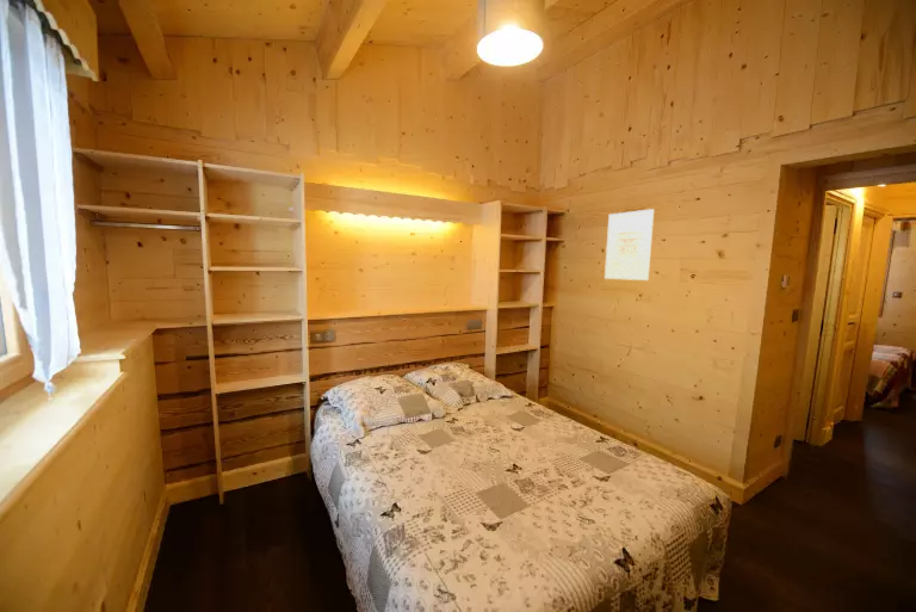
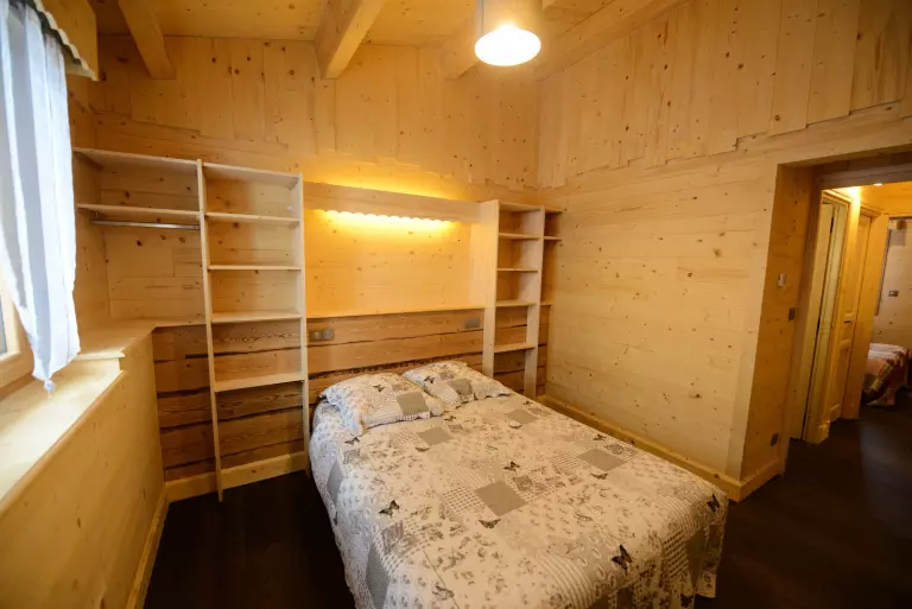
- wall art (627, 246)
